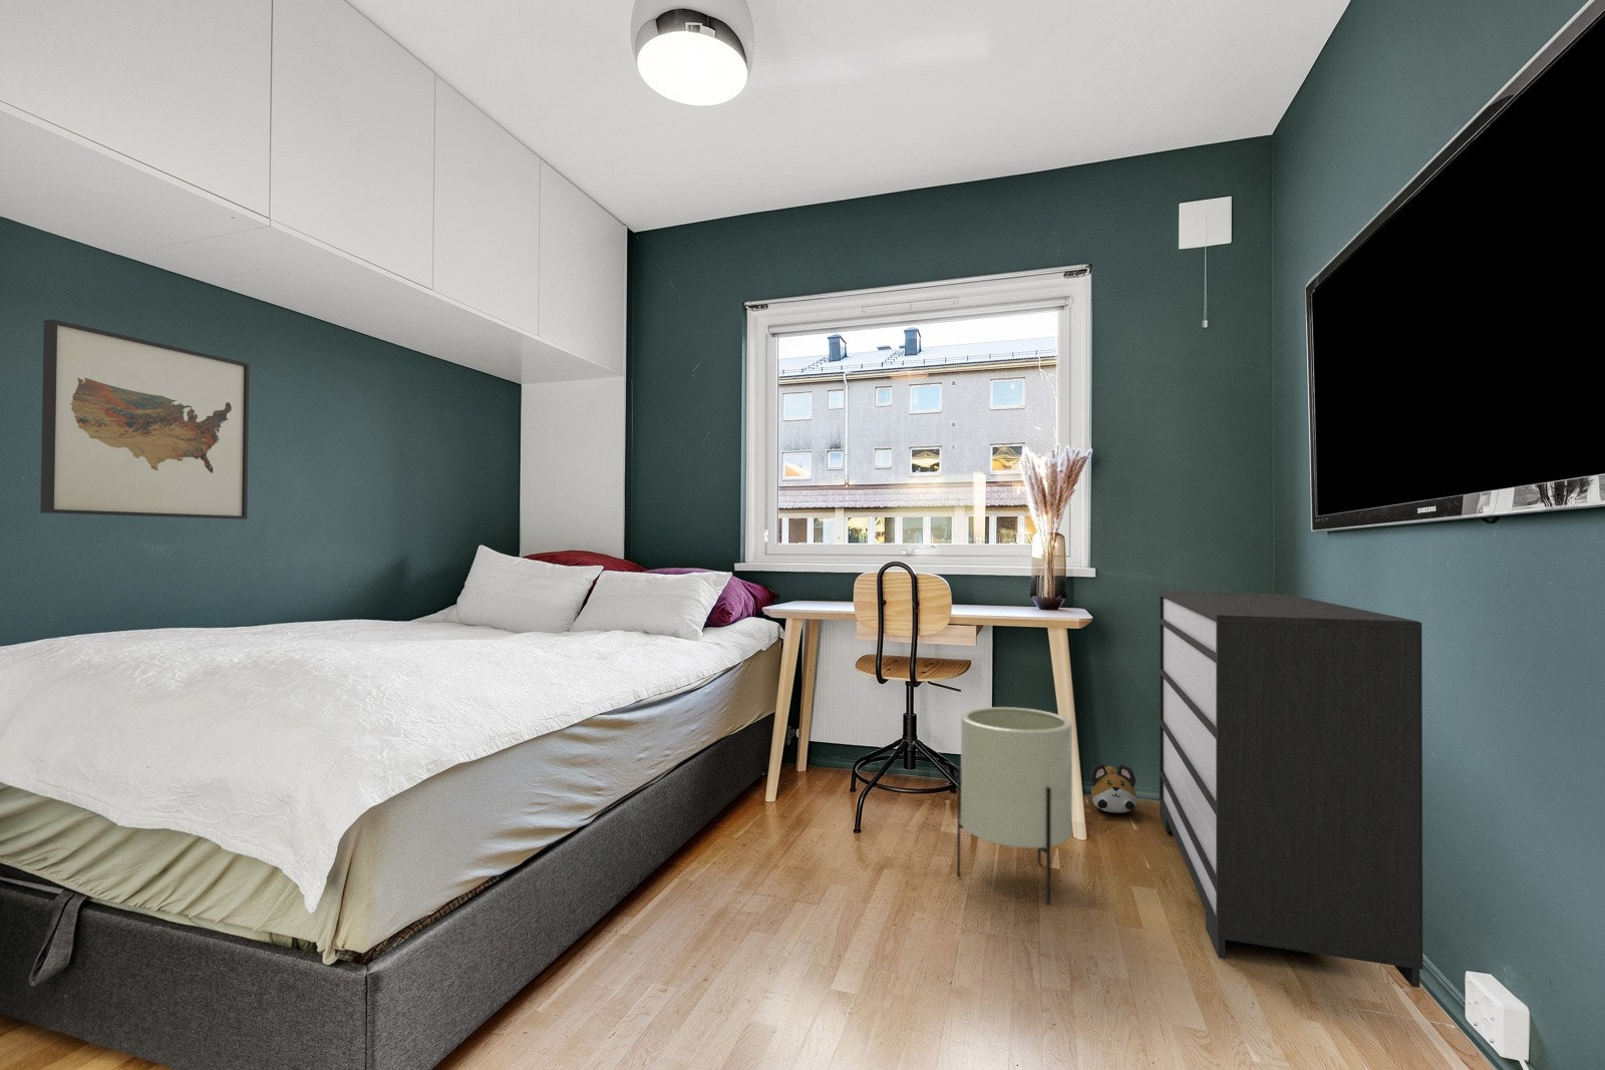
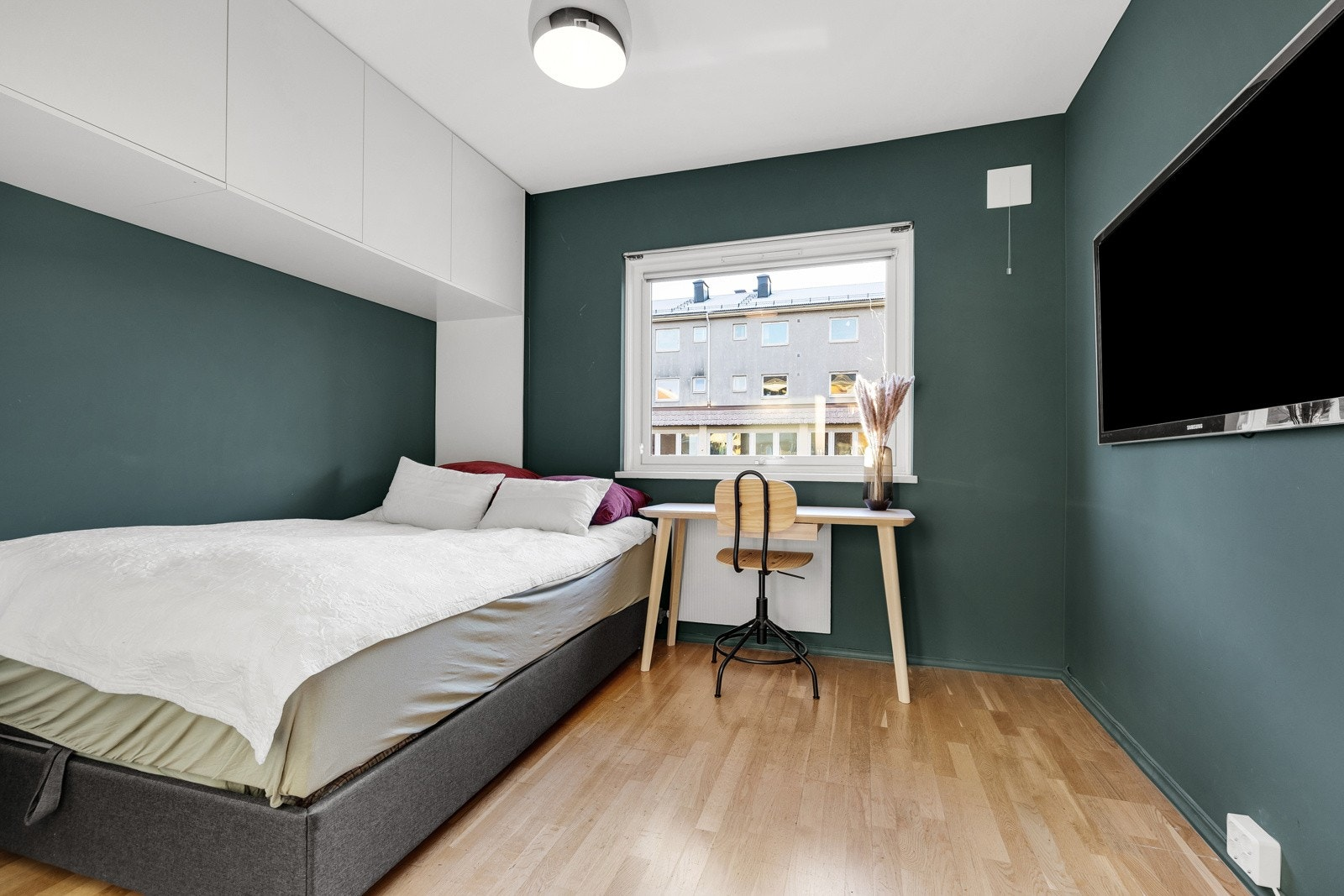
- wall art (155, 430)
- dresser (1257, 742)
- planter (1015, 798)
- plush toy (1113, 785)
